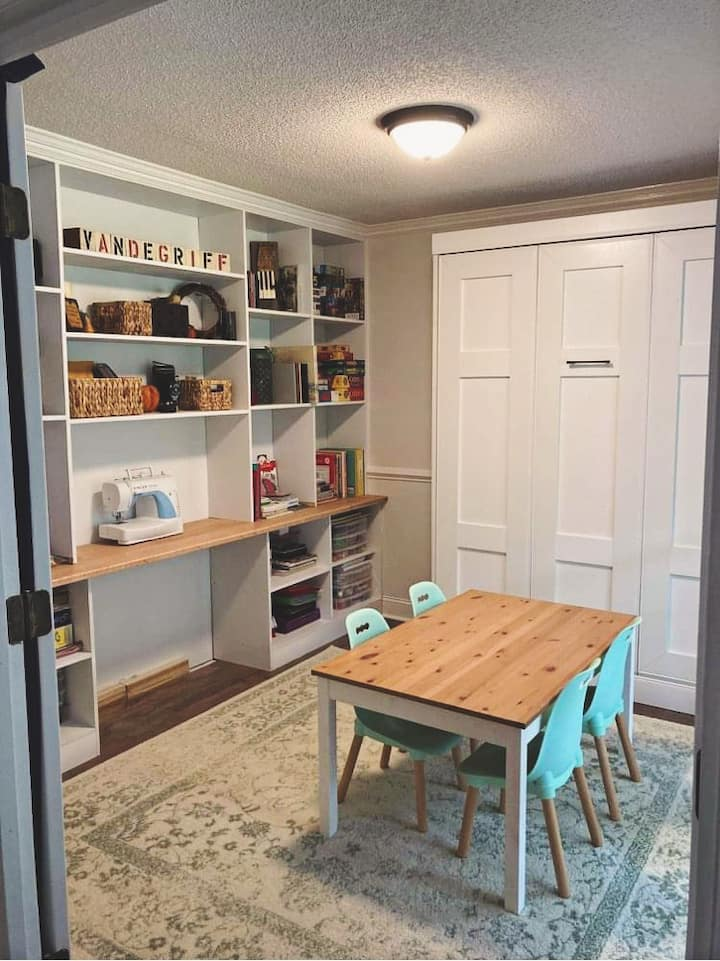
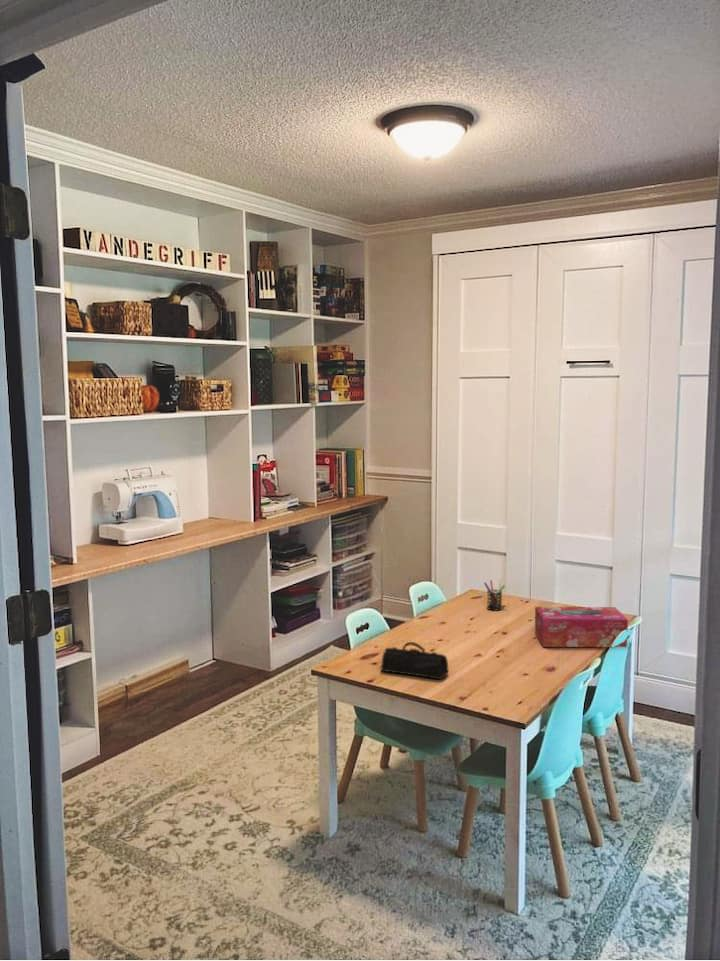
+ pen holder (495, 594)
+ pencil case (414, 657)
+ tissue box (579, 626)
